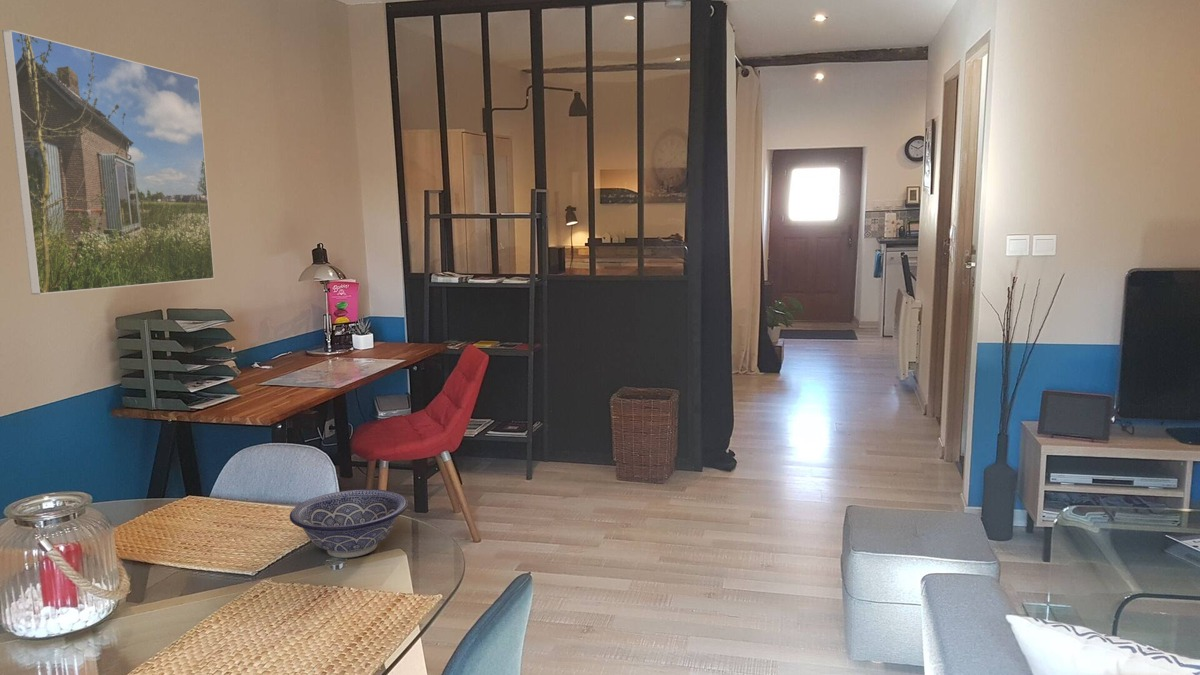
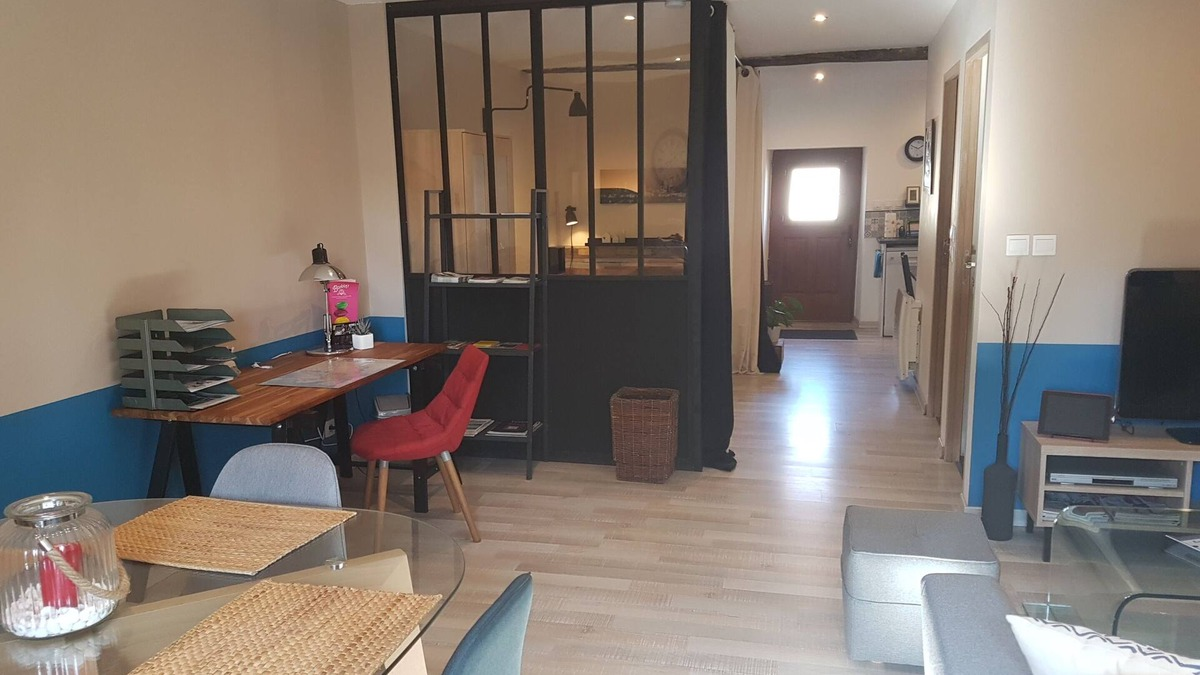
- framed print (124, 173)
- decorative bowl (351, 527)
